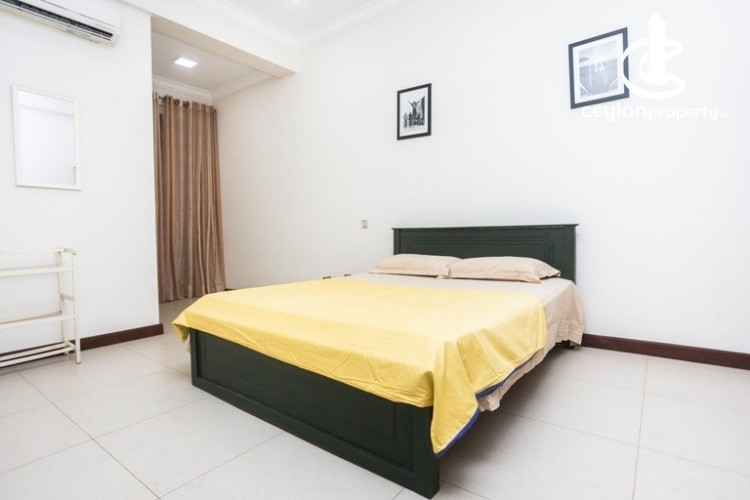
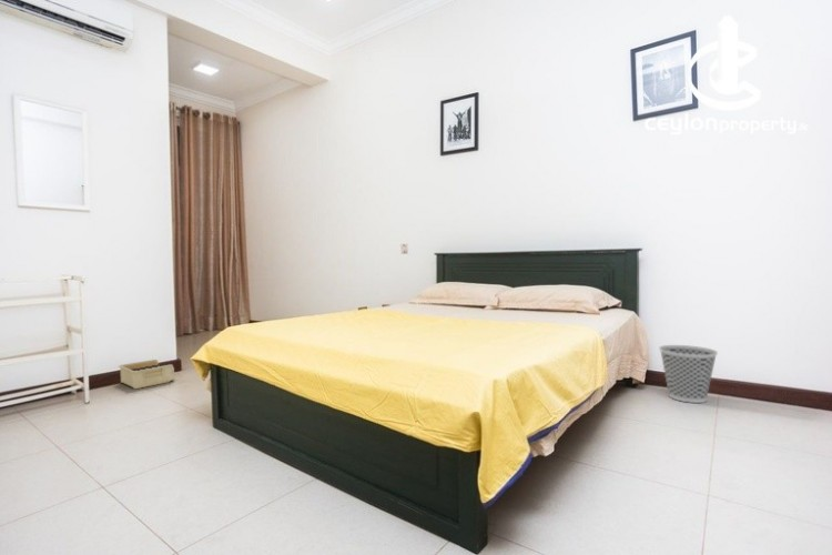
+ wastebasket (687, 373)
+ storage bin (146, 373)
